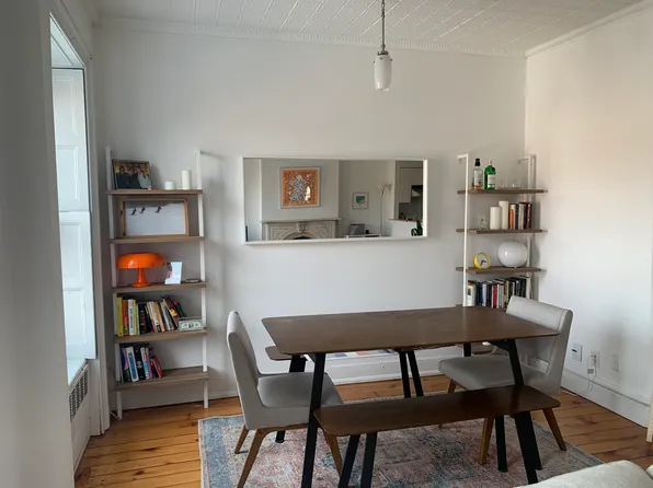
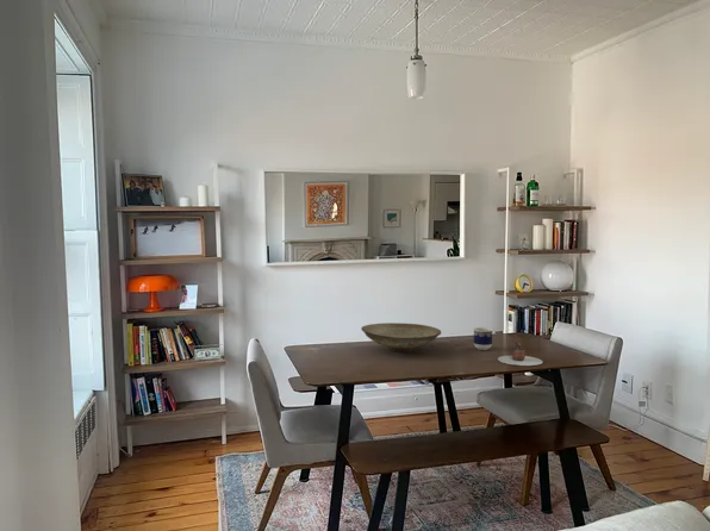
+ cup (481, 338)
+ teapot (519, 350)
+ decorative bowl (400, 338)
